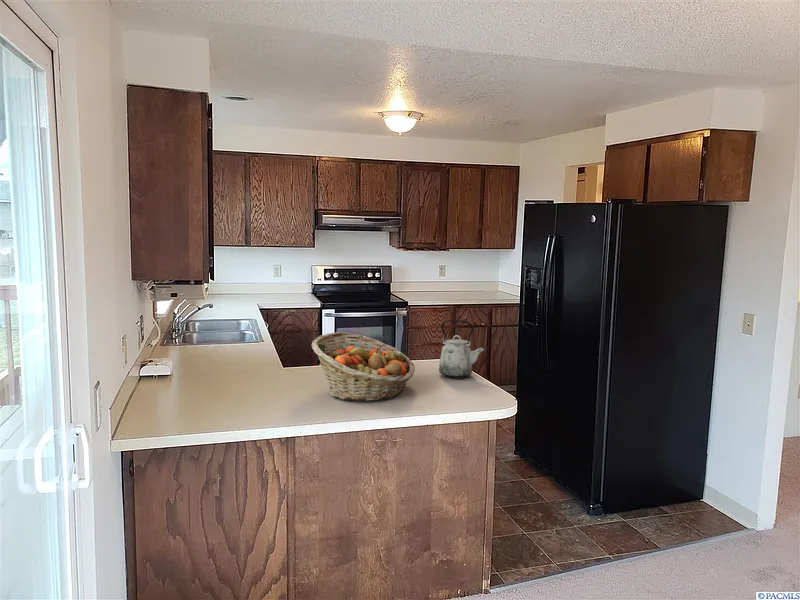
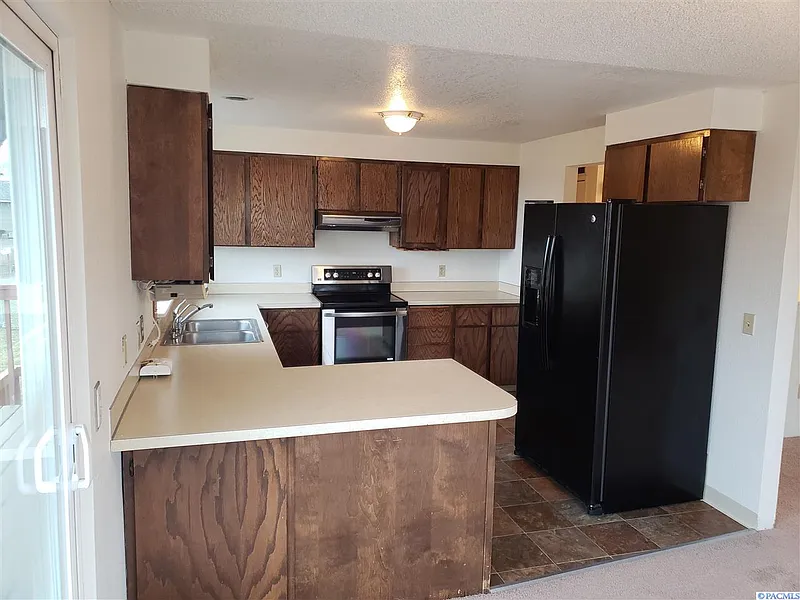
- kettle (462, 348)
- fruit basket (364, 364)
